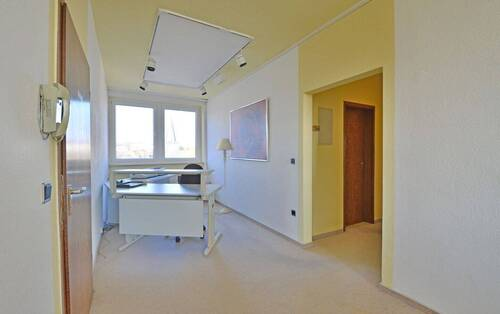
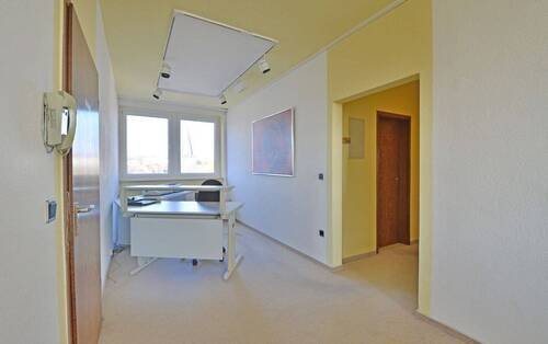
- floor lamp (224, 175)
